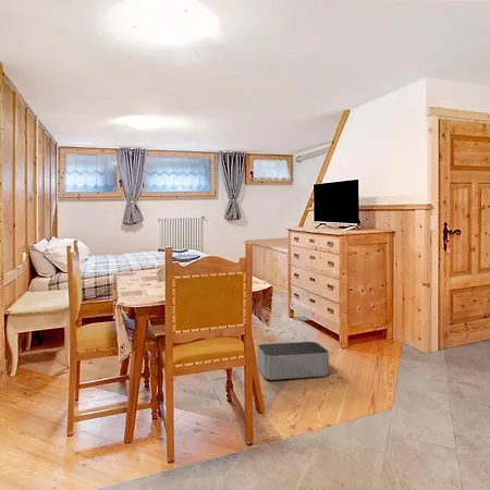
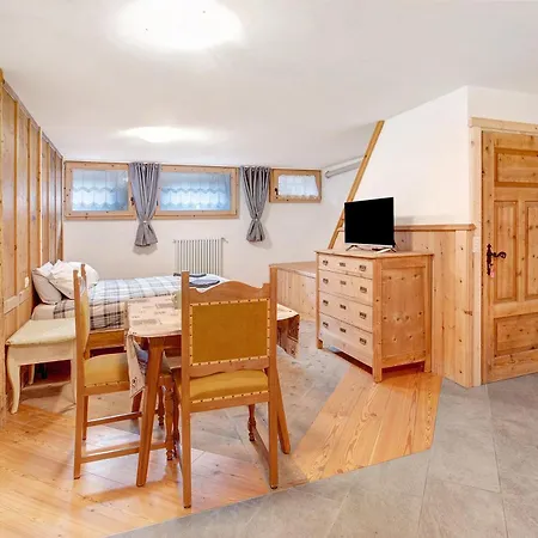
- storage bin (292, 359)
